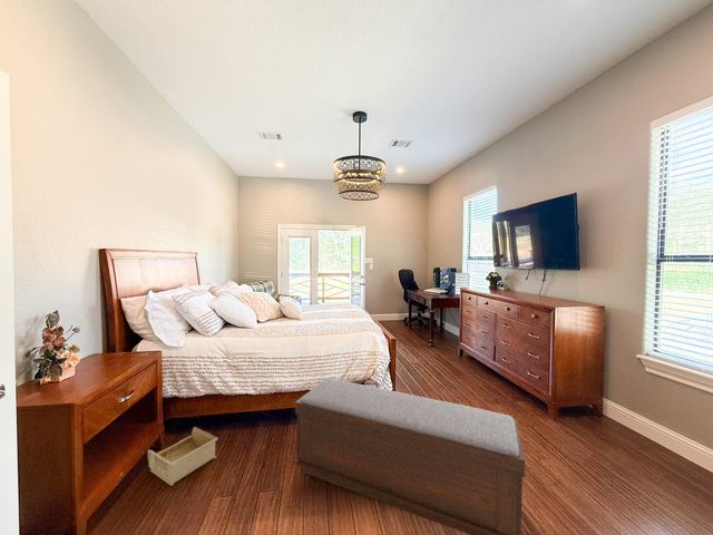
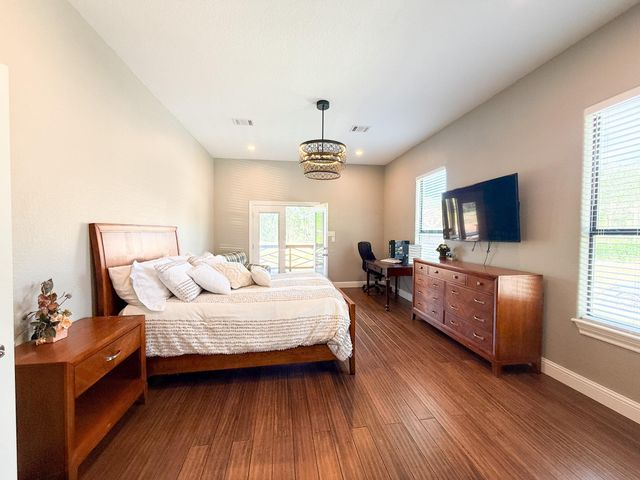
- bench (400, 444)
- storage bin (183, 453)
